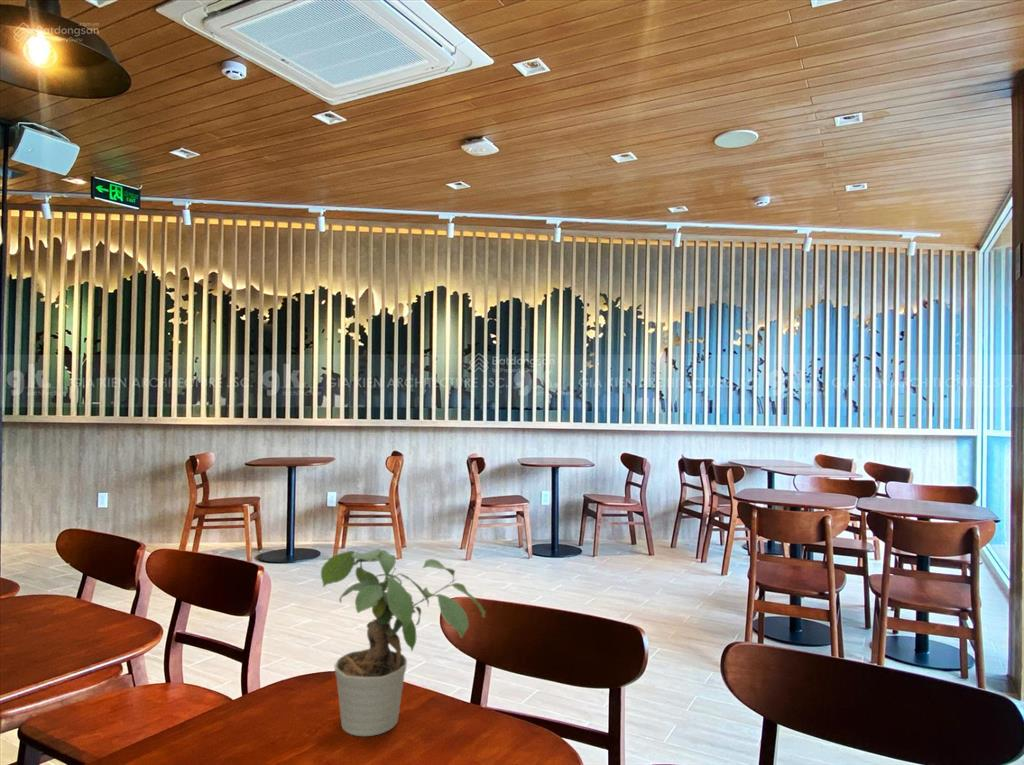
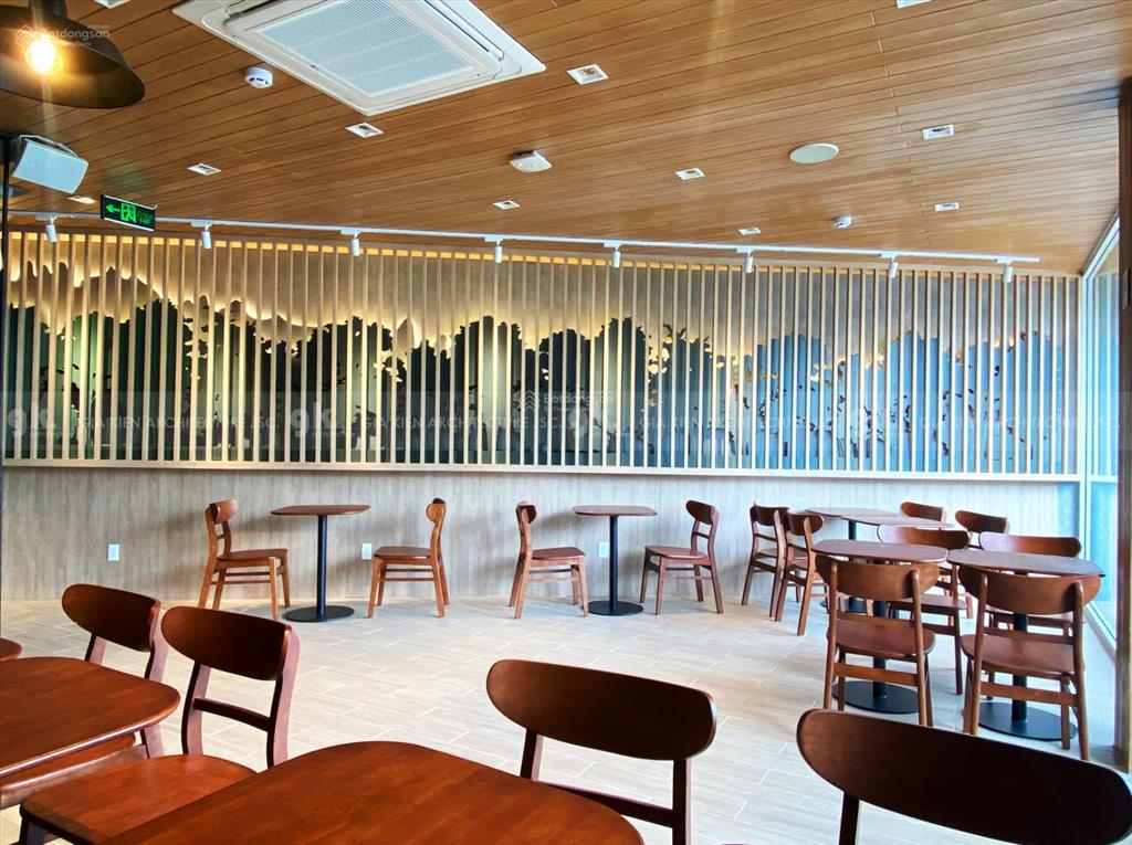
- potted plant (394, 634)
